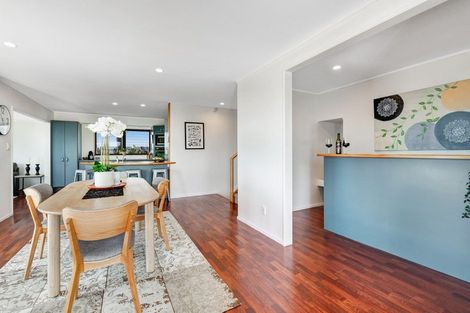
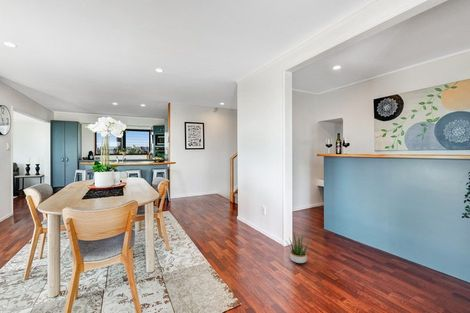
+ potted plant (298, 247)
